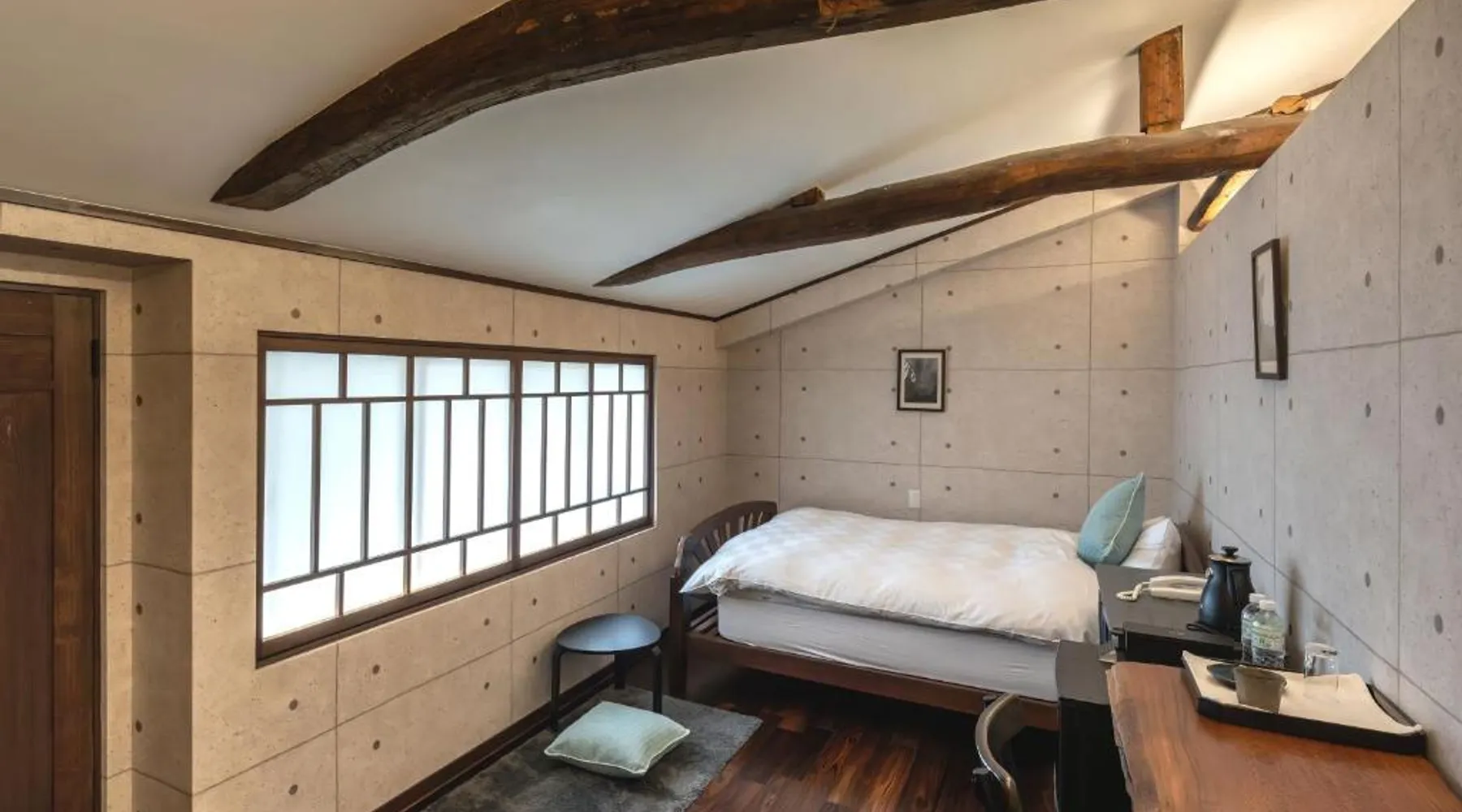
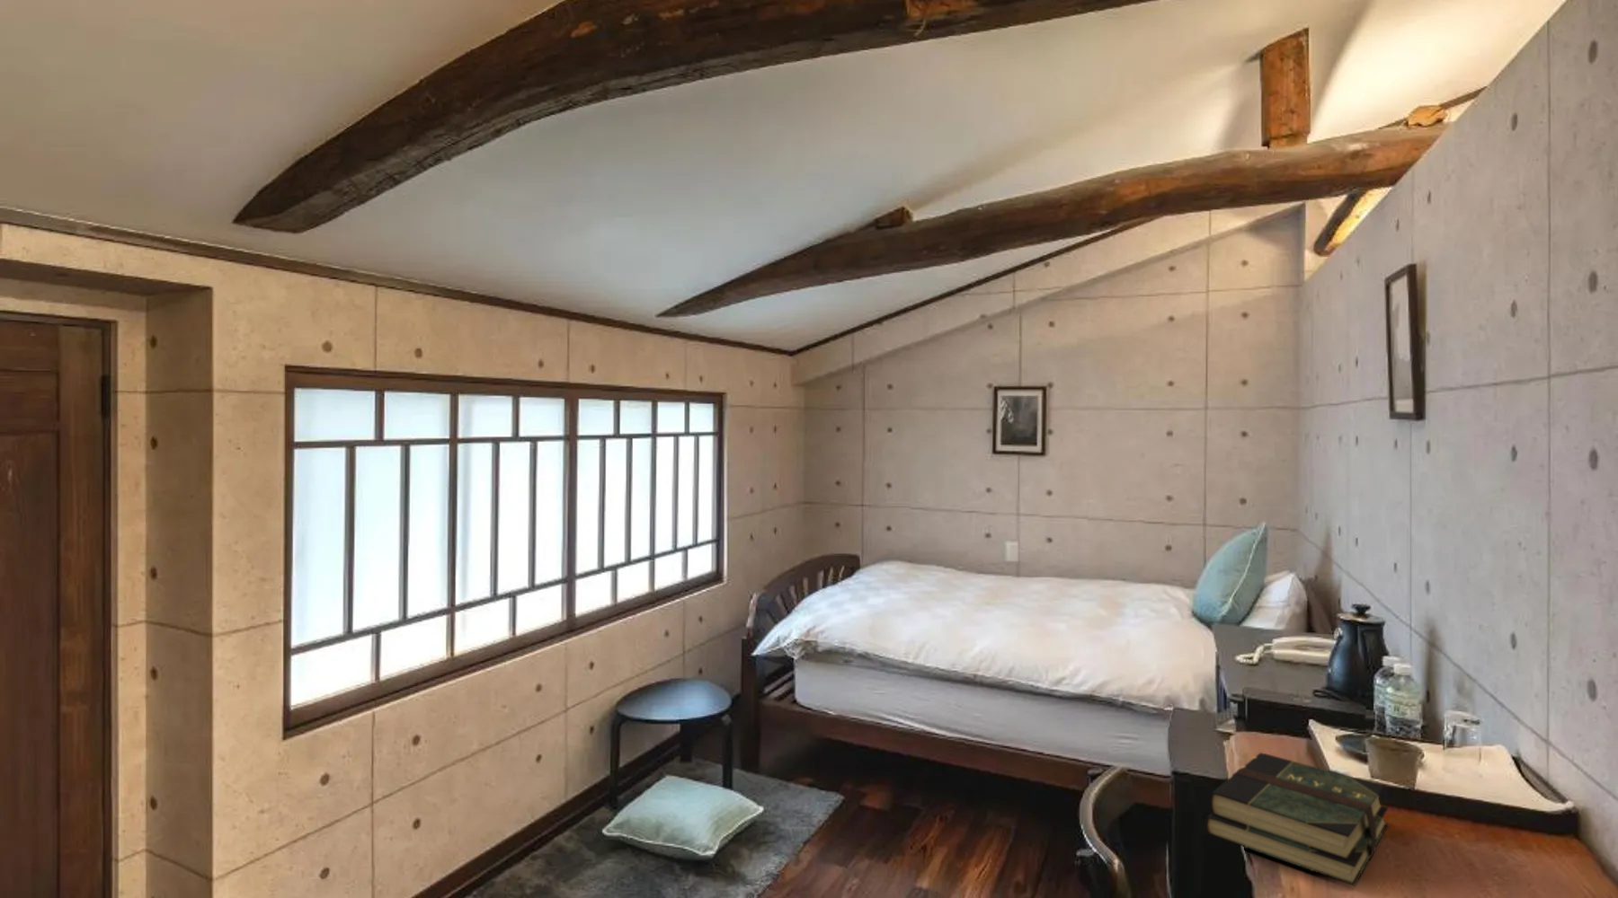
+ book (1297, 808)
